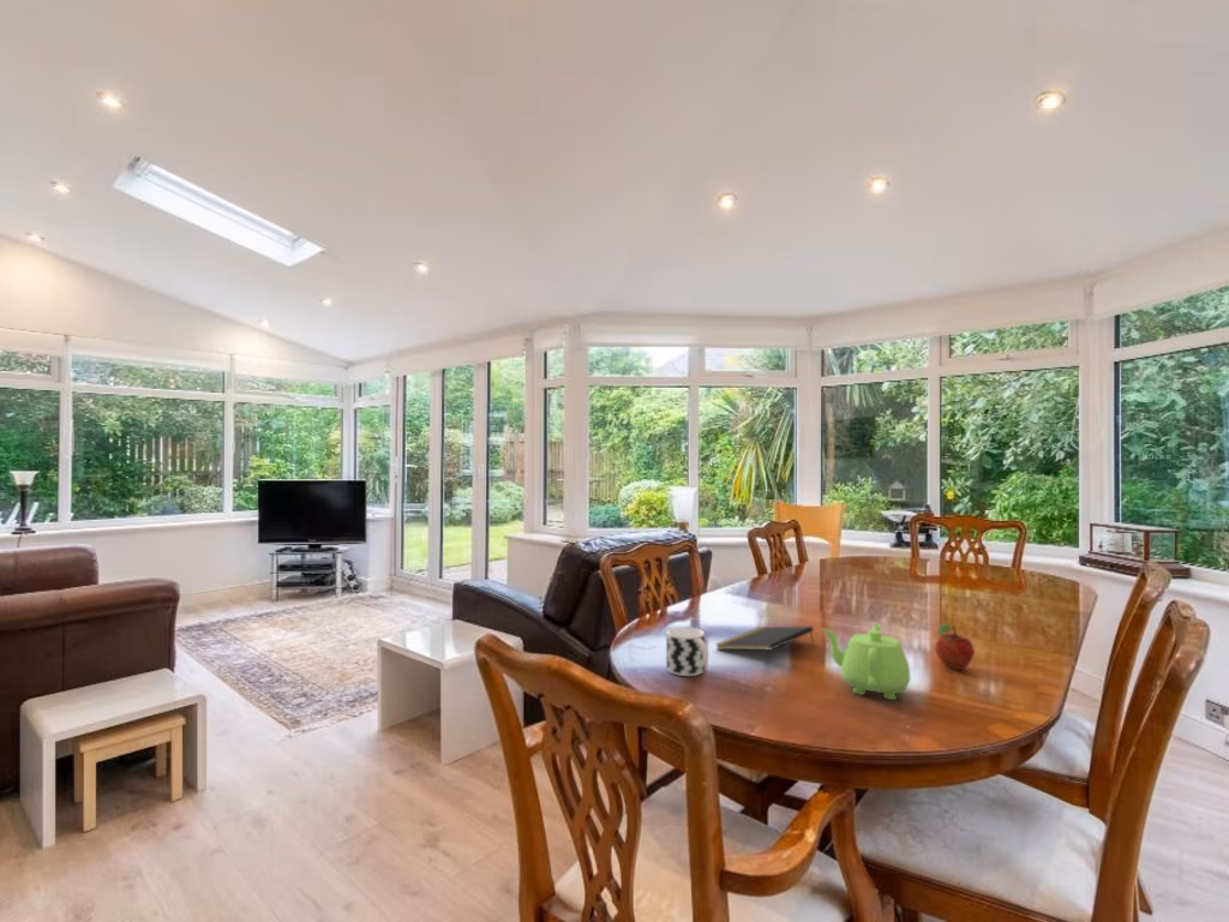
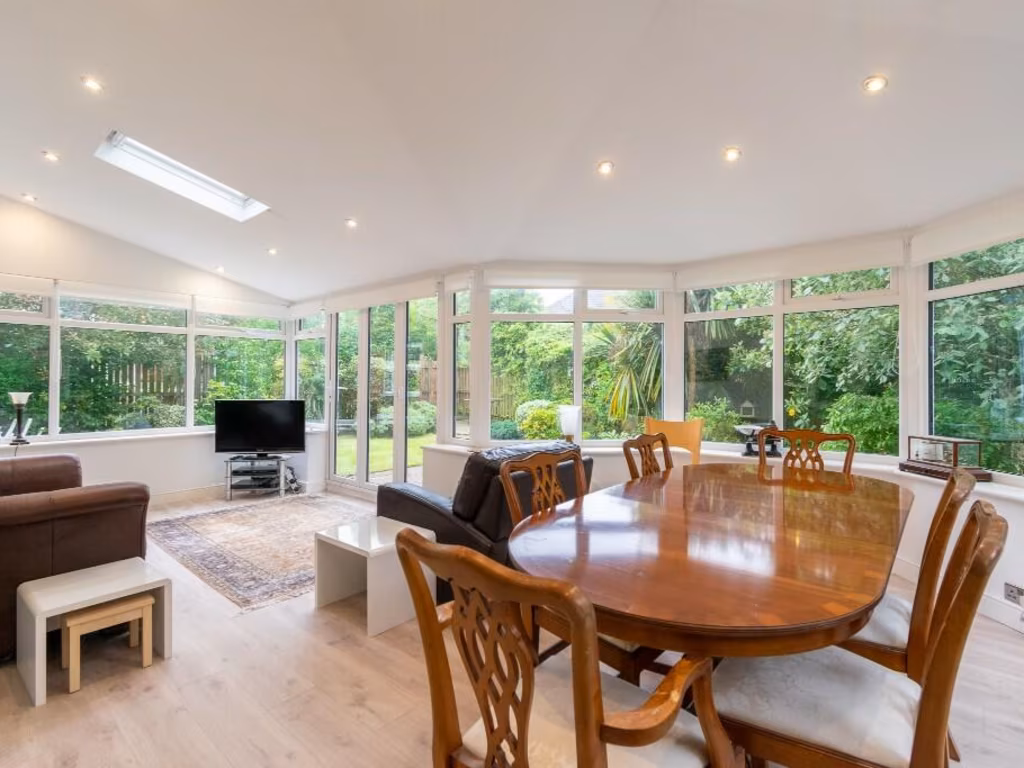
- notepad (765, 637)
- fruit (952, 646)
- cup (689, 652)
- teapot (864, 657)
